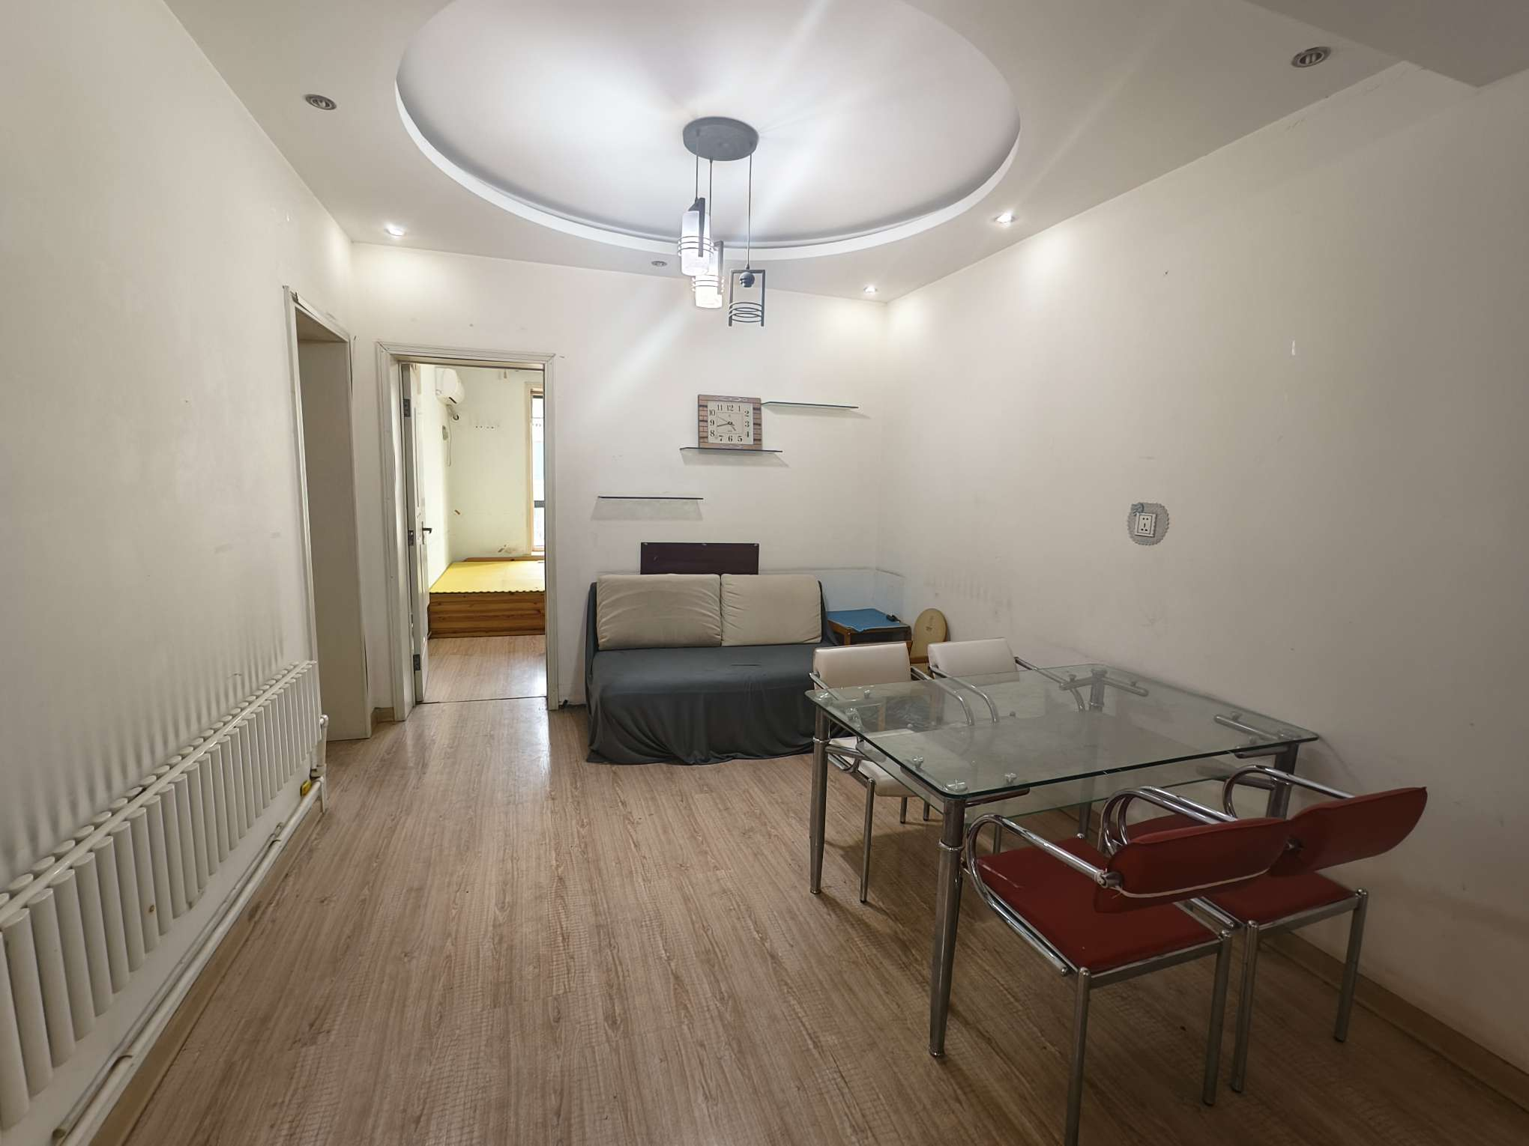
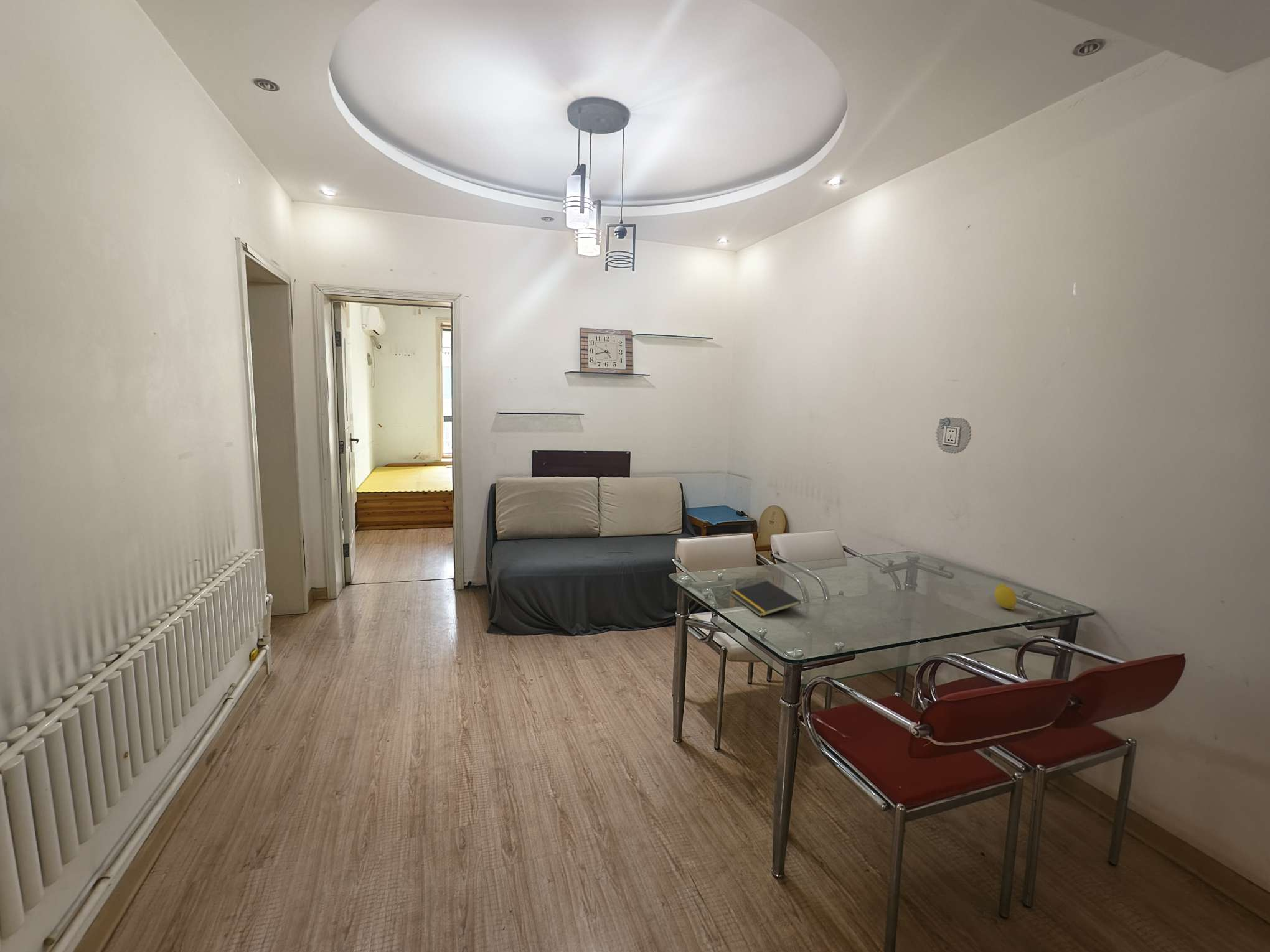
+ fruit (1005, 596)
+ notepad (764, 597)
